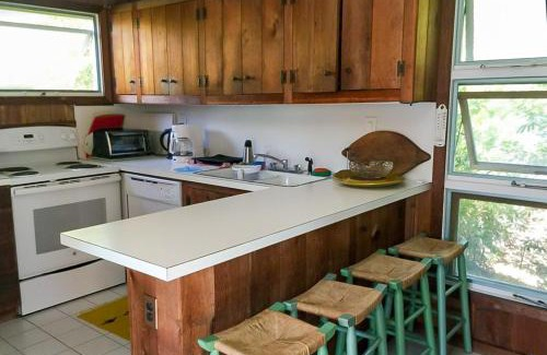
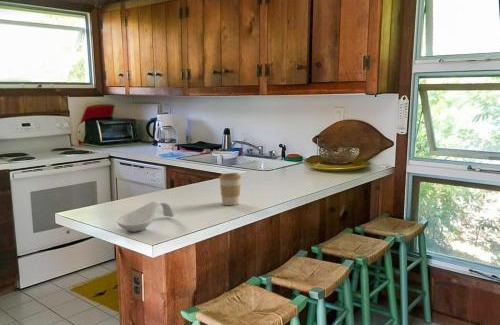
+ coffee cup (230, 187)
+ spoon rest (147, 214)
